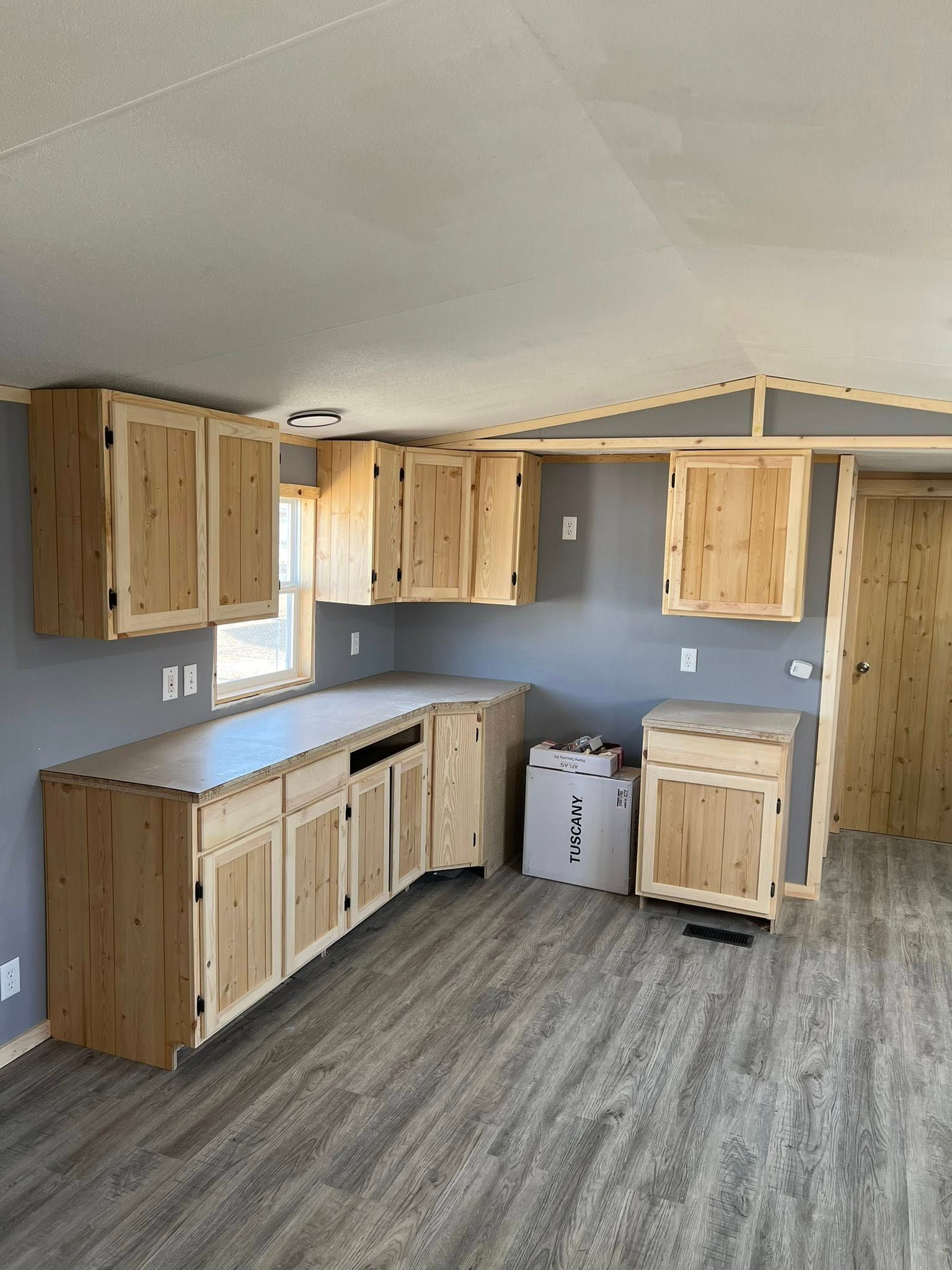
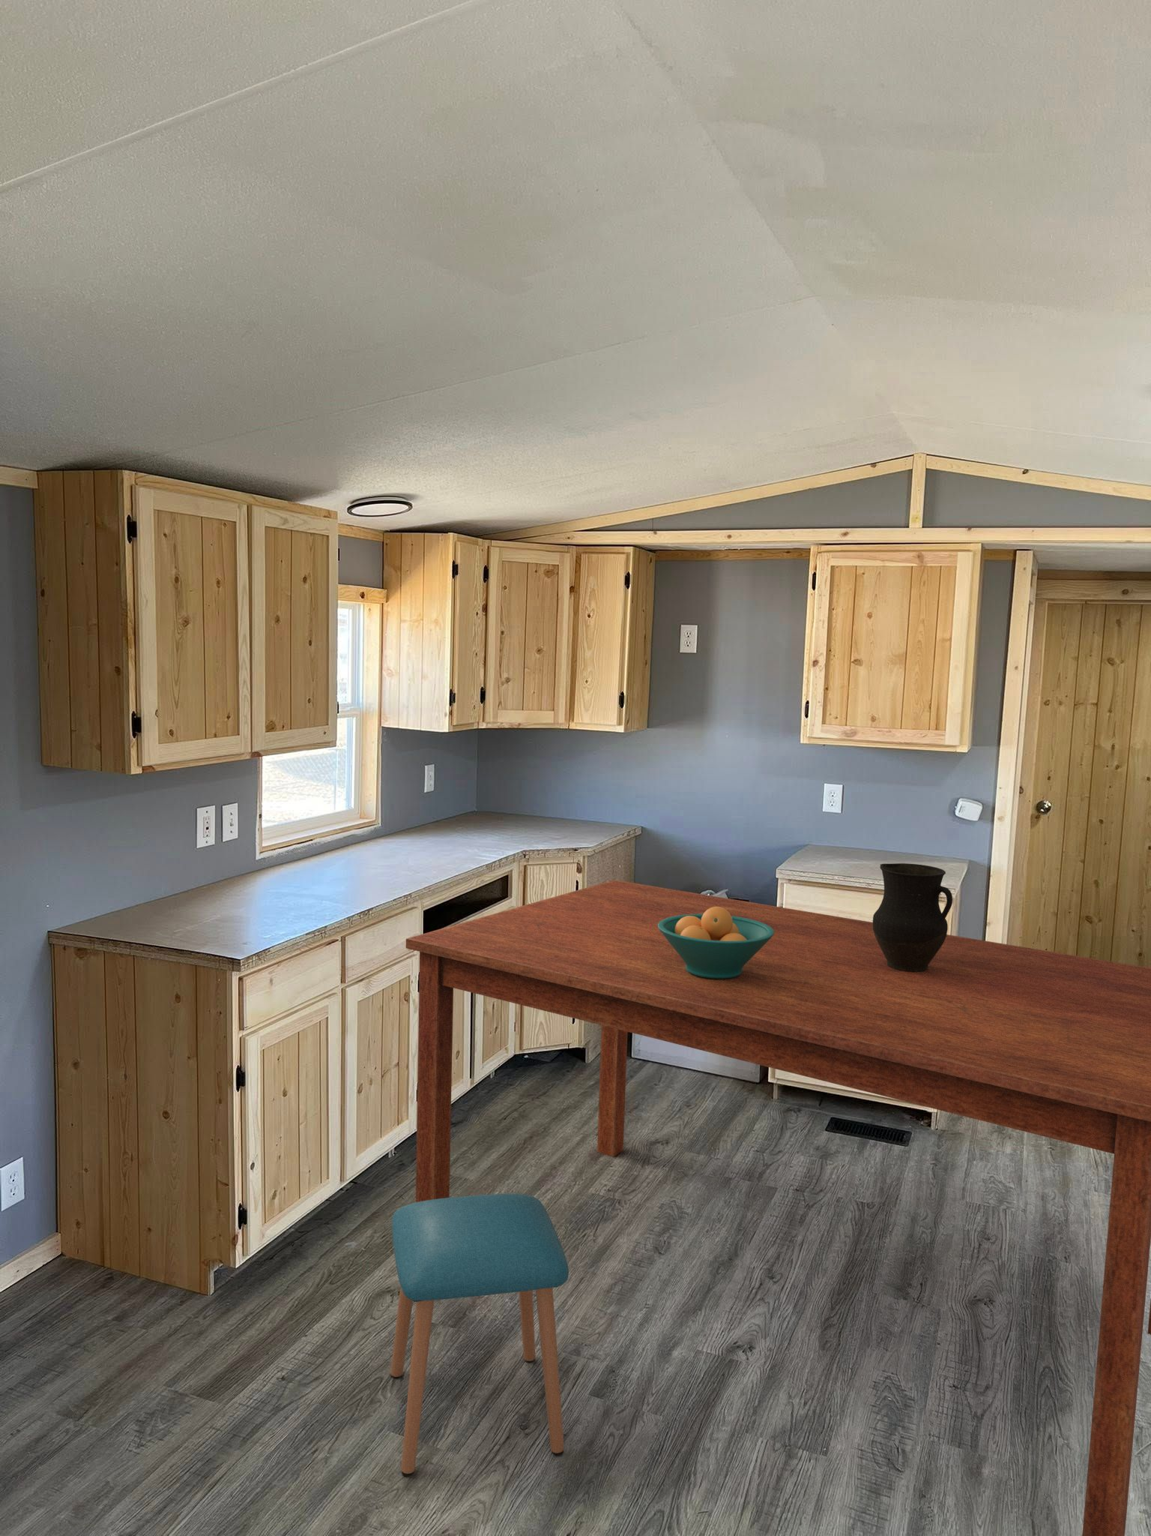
+ stool (475, 1297)
+ dining table (809, 1076)
+ pitcher (913, 917)
+ fruit bowl (715, 939)
